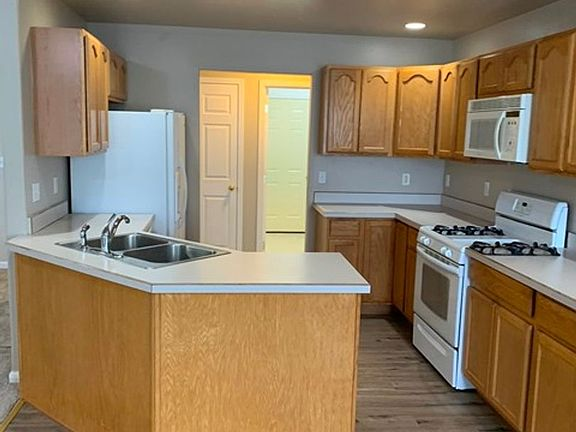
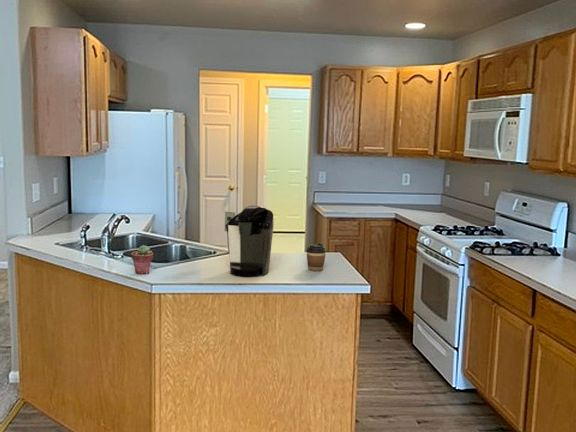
+ potted succulent (142, 258)
+ coffee cup (315, 256)
+ coffee maker (241, 237)
